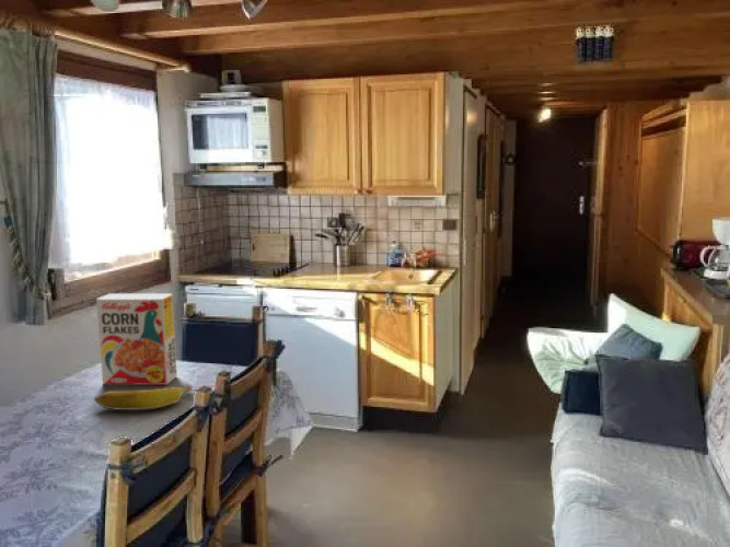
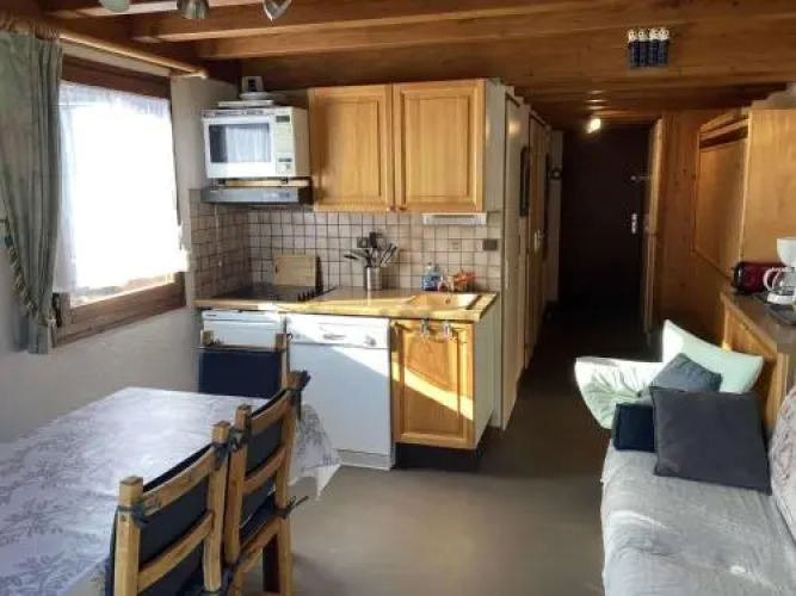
- banana (141, 393)
- cereal box (138, 338)
